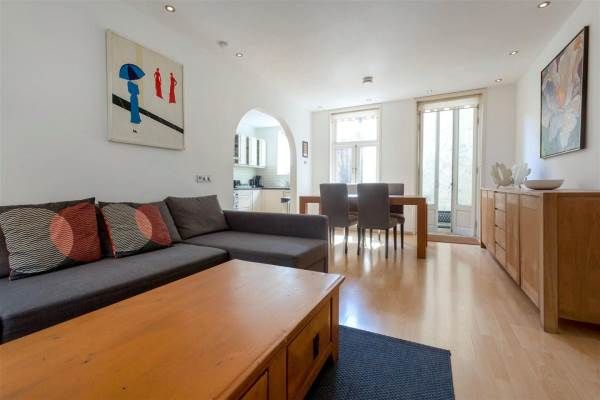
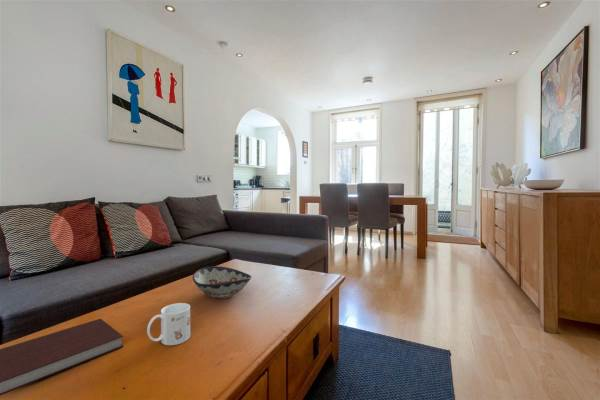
+ decorative bowl (222, 283)
+ notebook (58, 349)
+ mug (169, 325)
